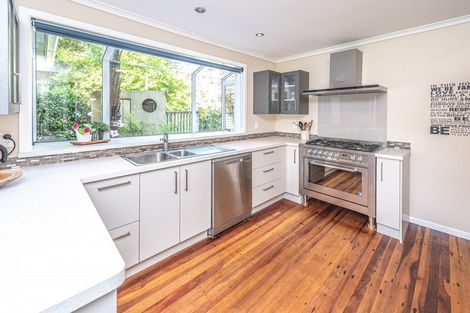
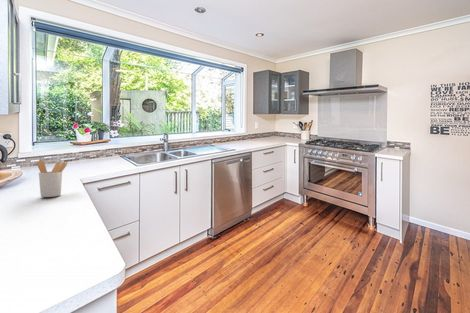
+ utensil holder (54, 177)
